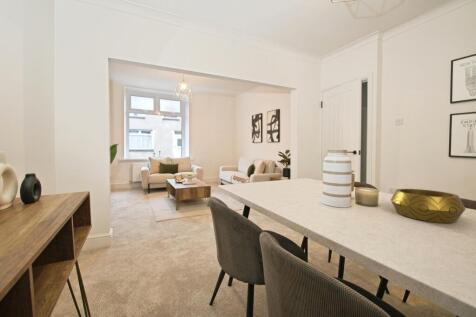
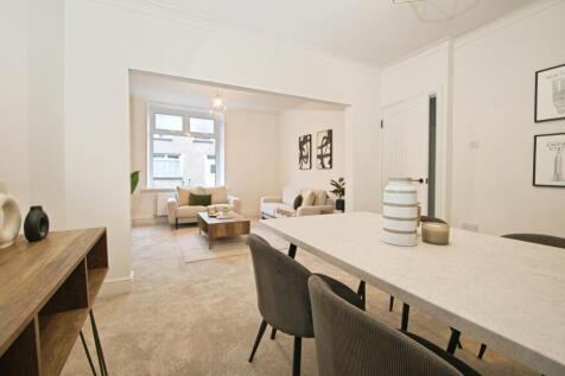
- decorative bowl (424, 203)
